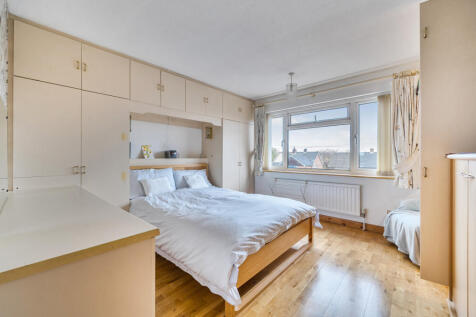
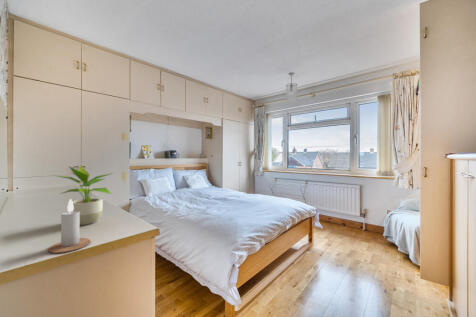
+ candle (70, 222)
+ potted plant (85, 194)
